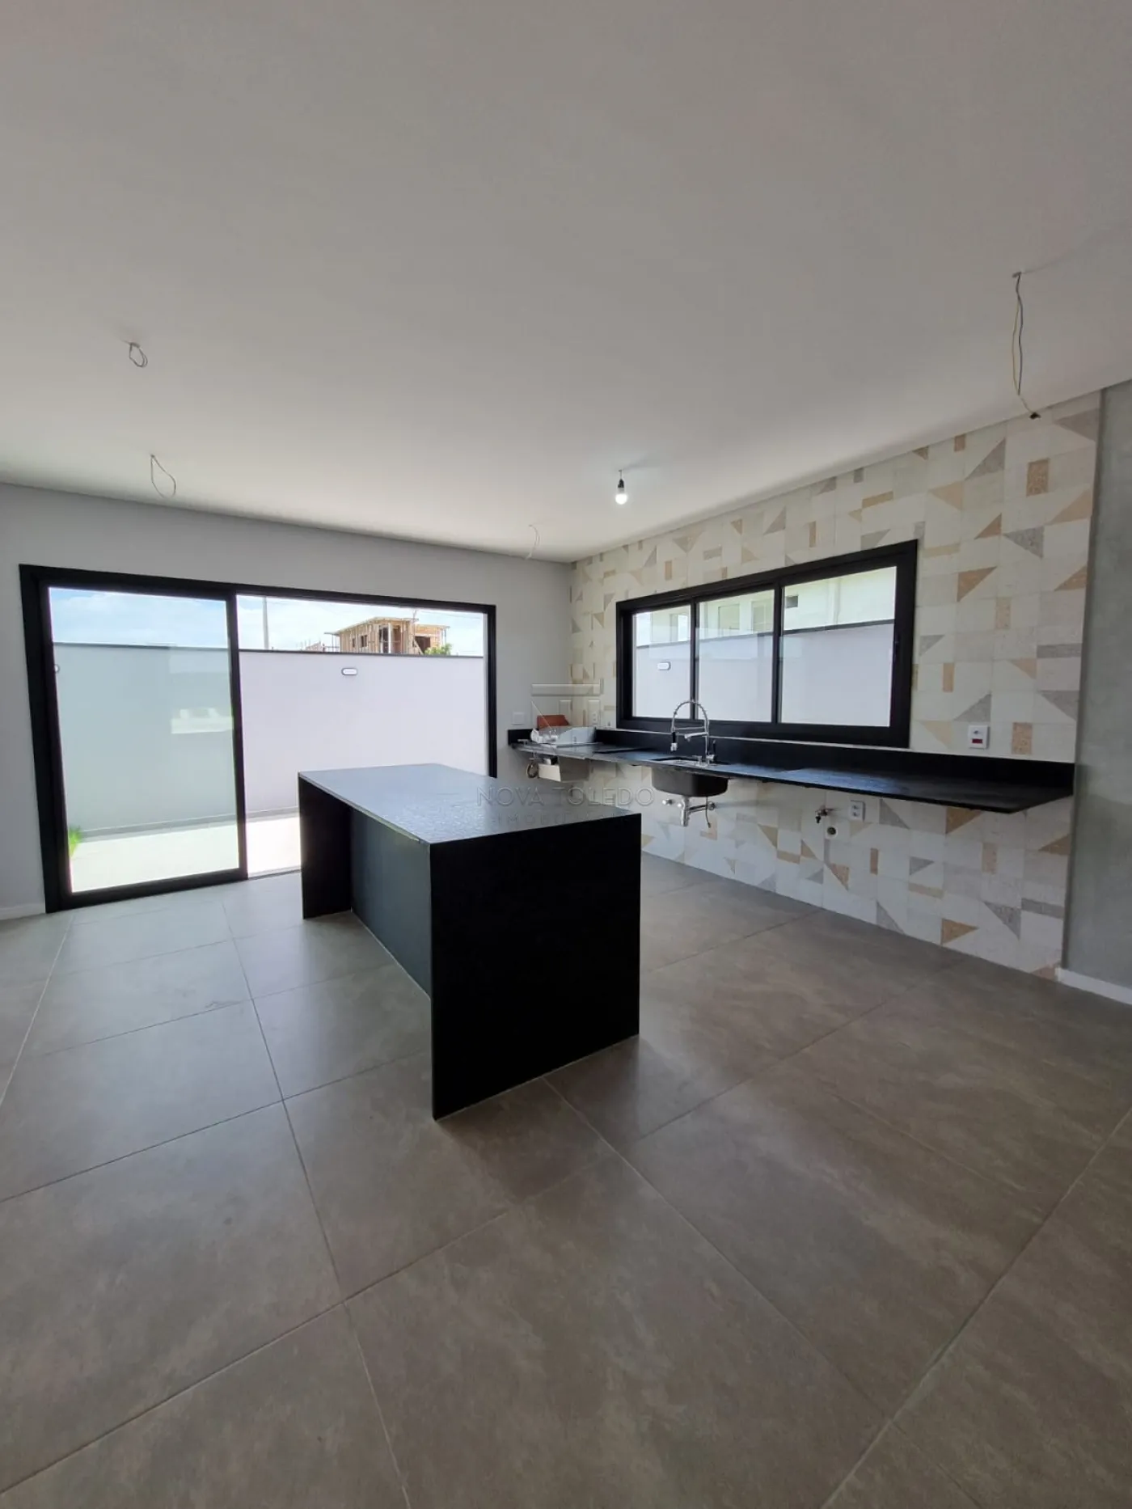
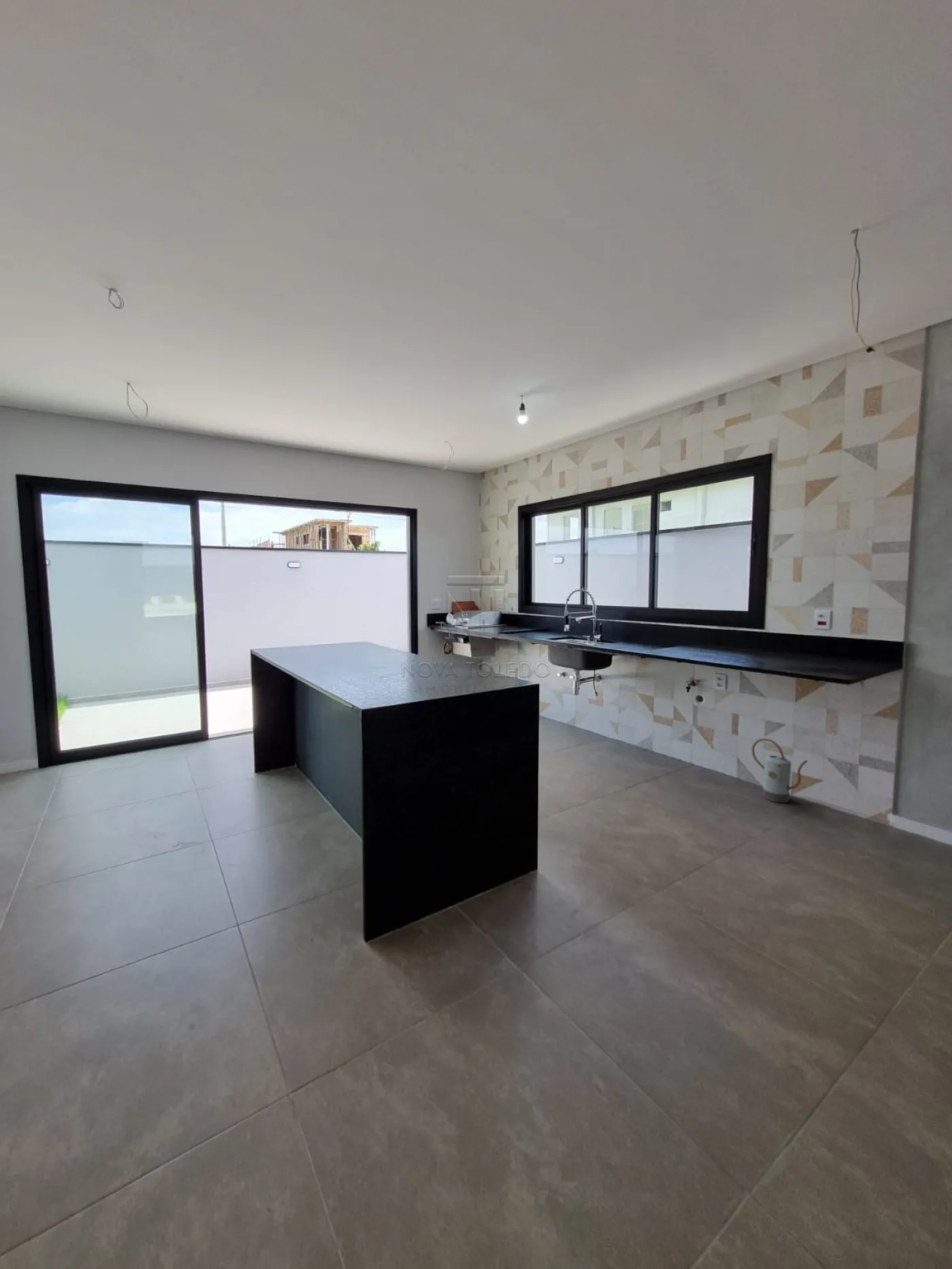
+ watering can (777, 770)
